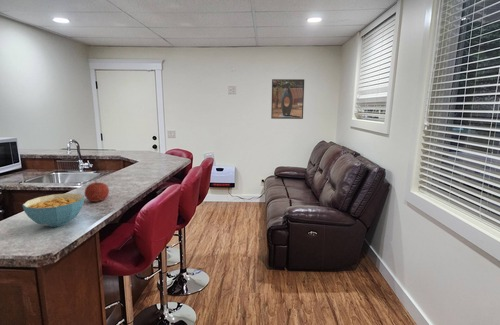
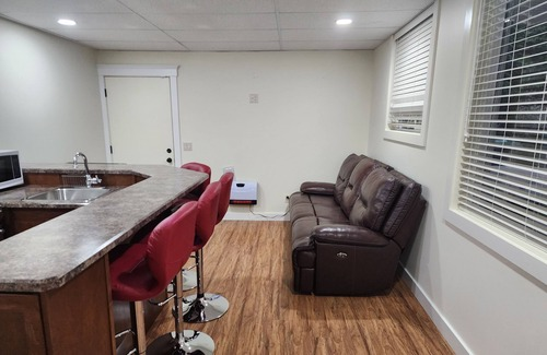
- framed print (287, 99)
- cereal bowl (56, 212)
- fruit (96, 190)
